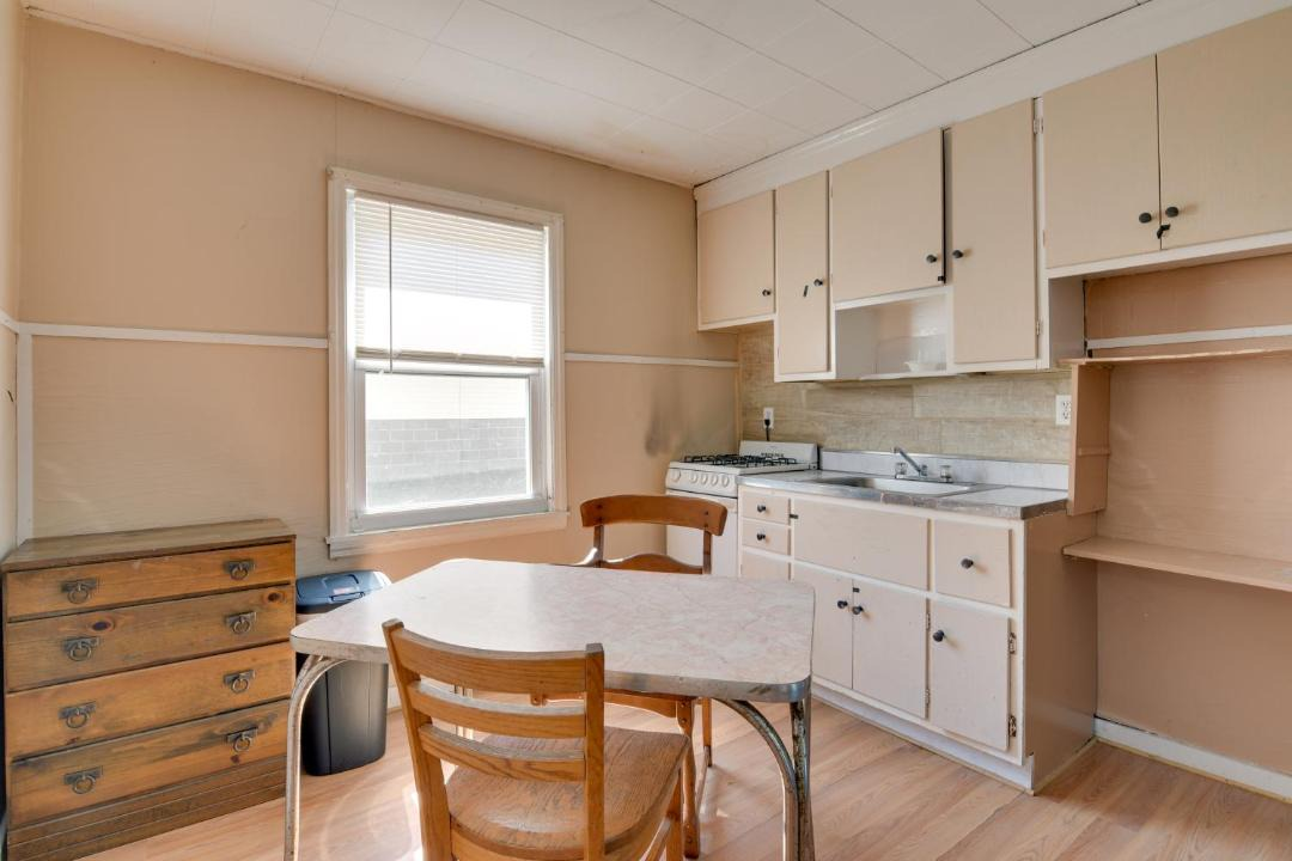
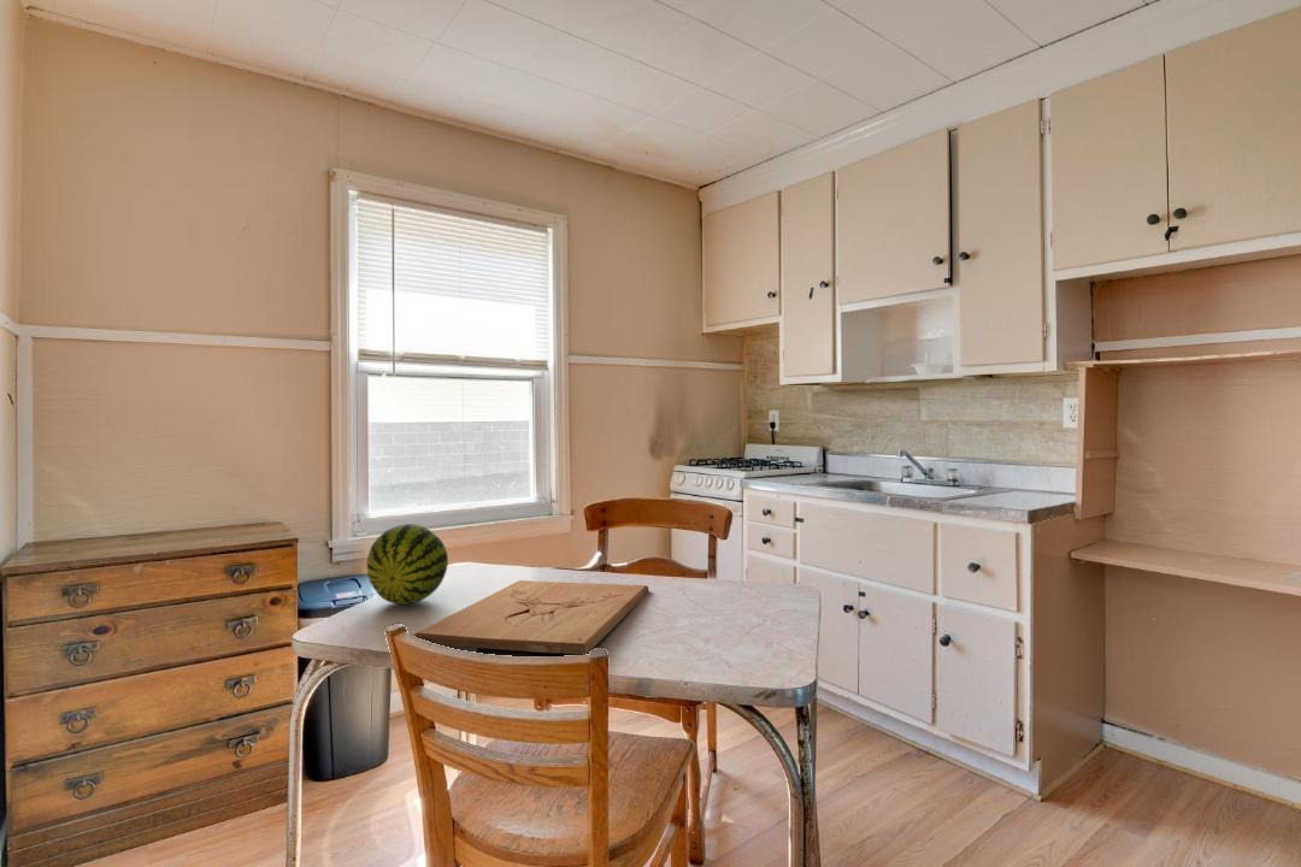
+ fruit (408, 562)
+ cutting board (546, 609)
